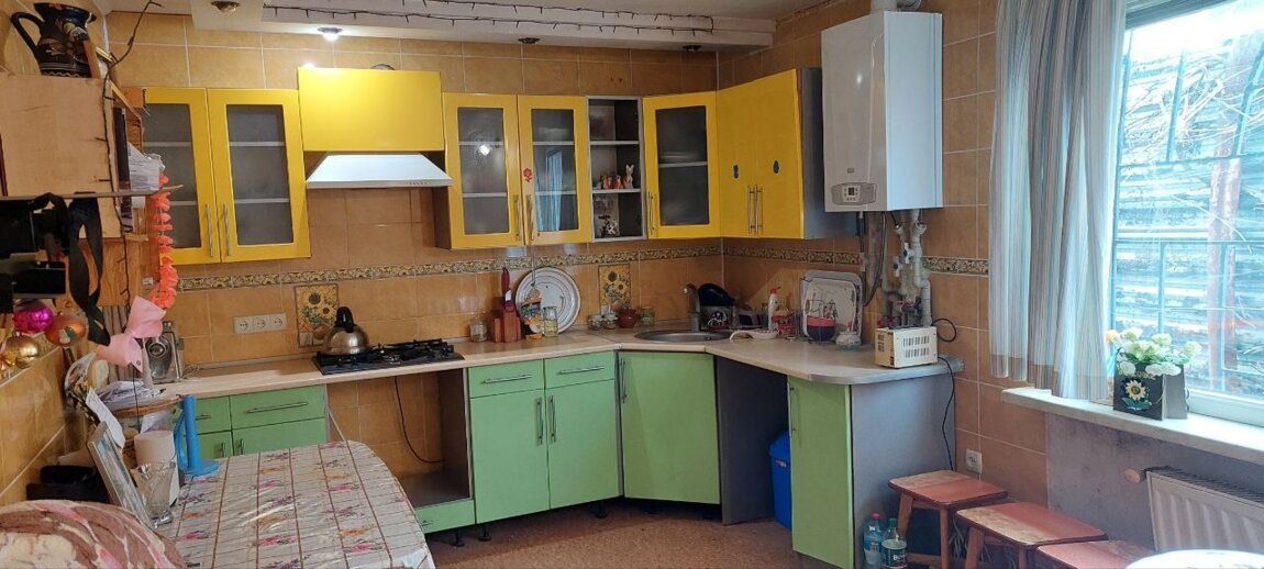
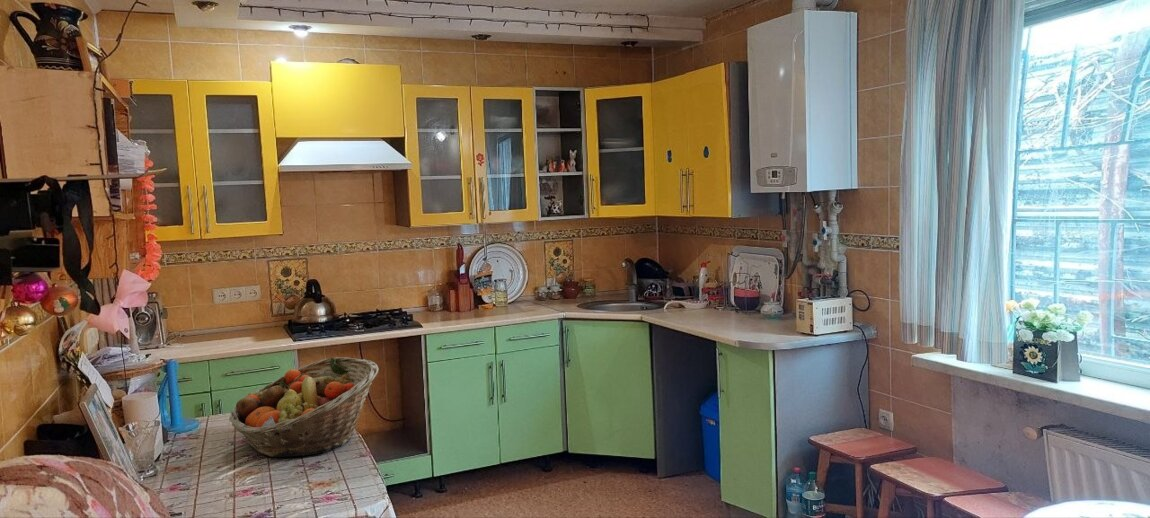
+ fruit basket (306, 404)
